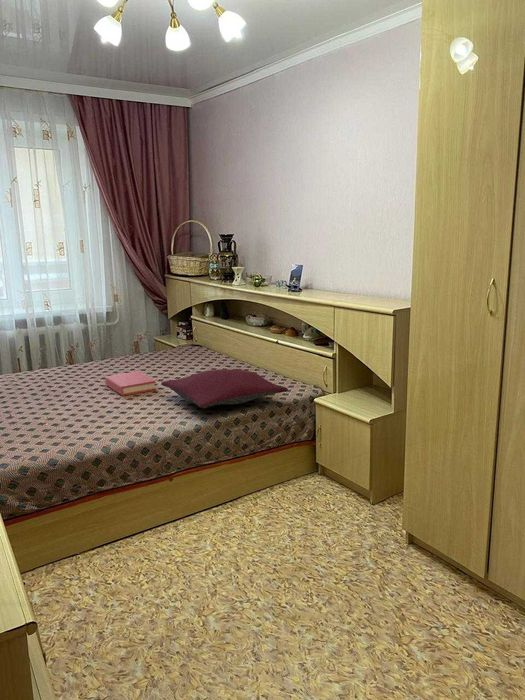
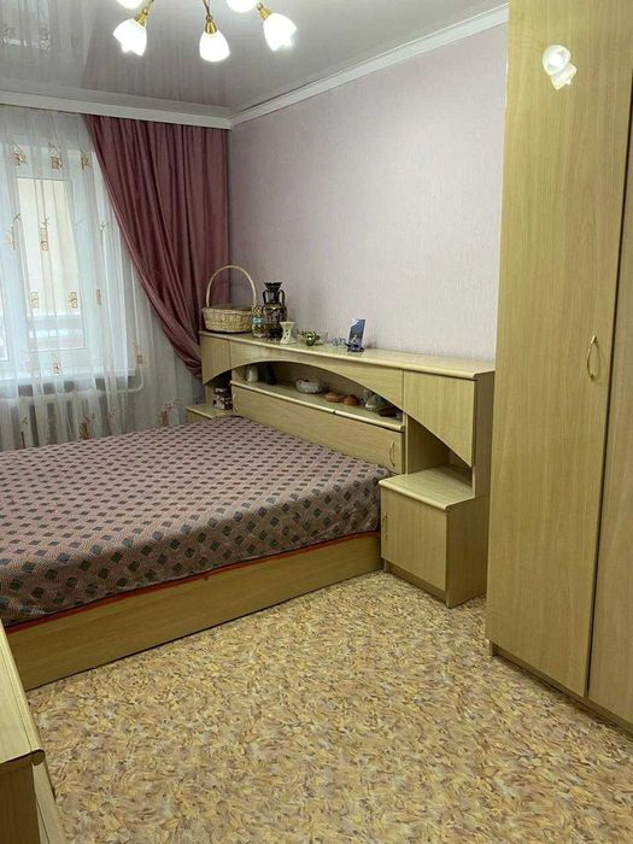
- hardback book (130, 383)
- pillow (223, 386)
